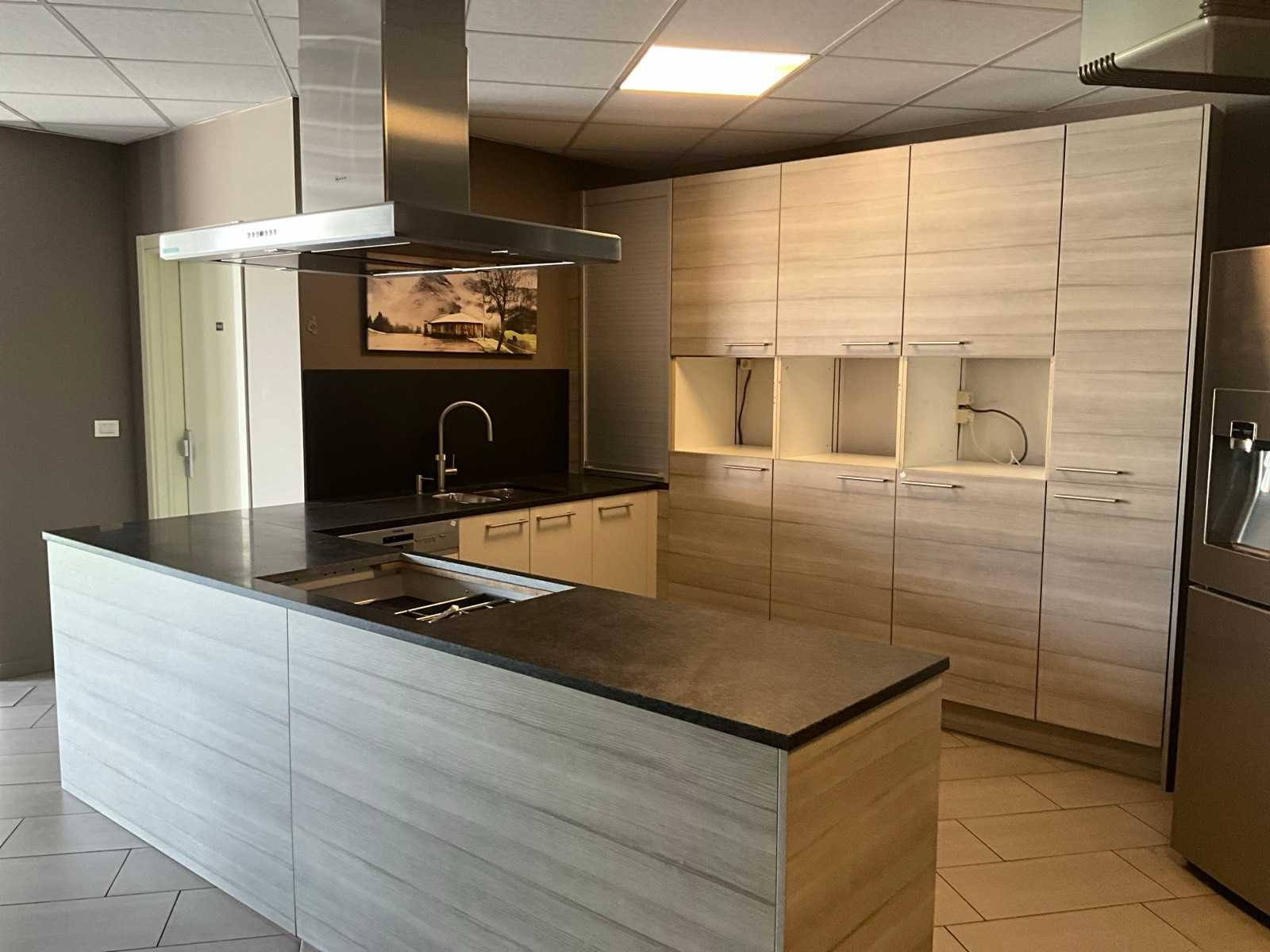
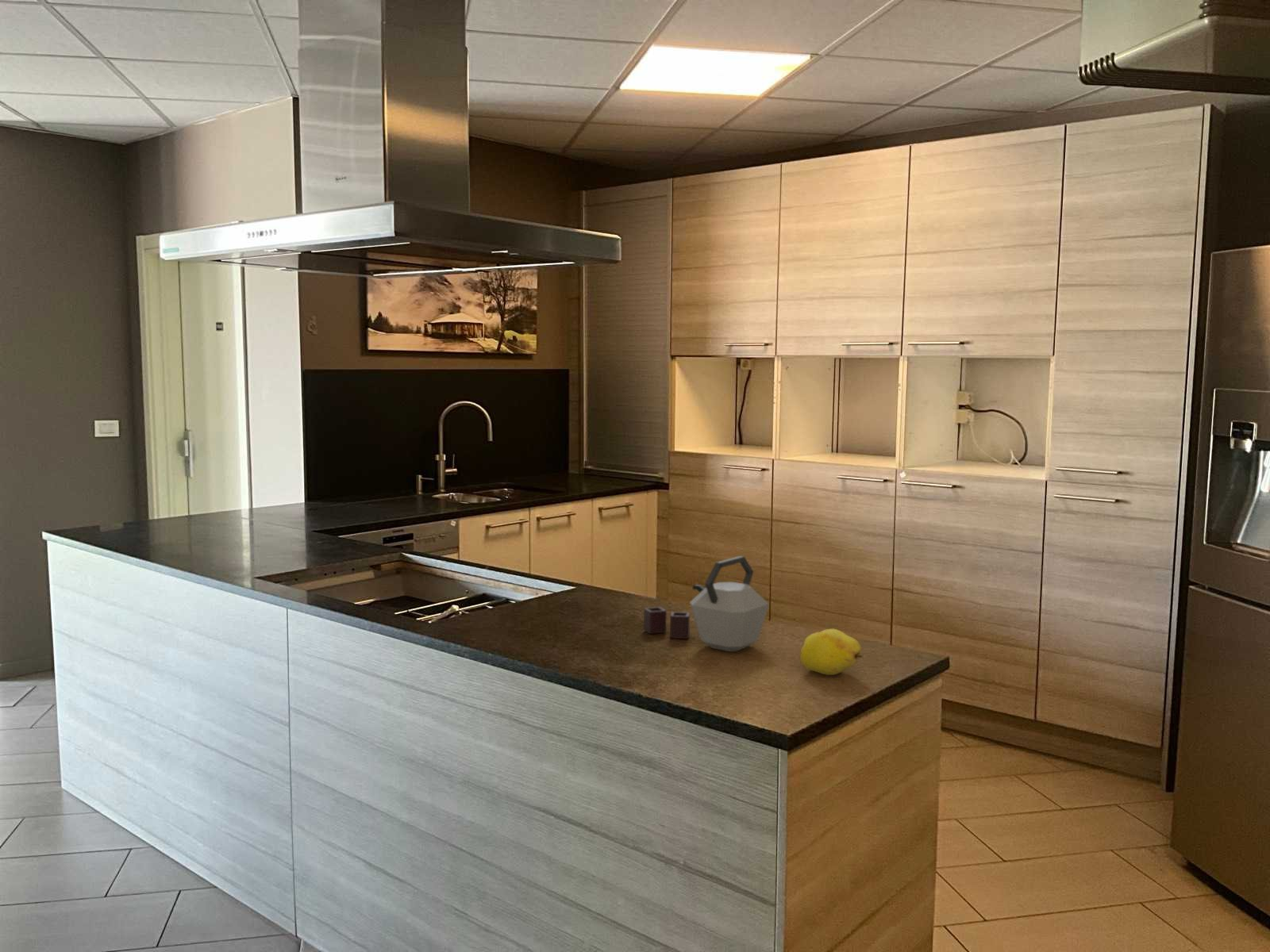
+ fruit (832, 651)
+ kettle (699, 597)
